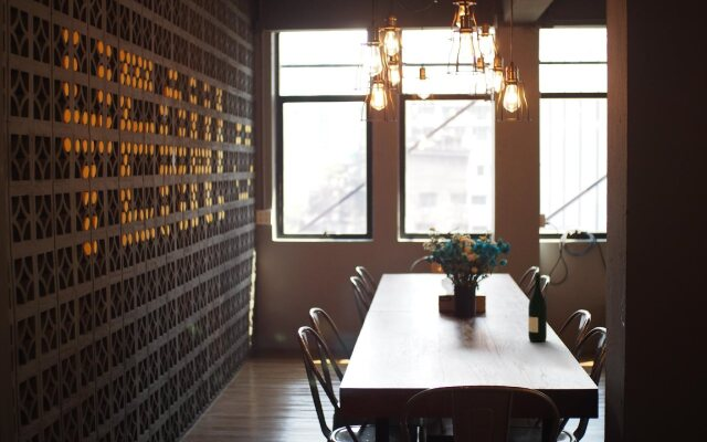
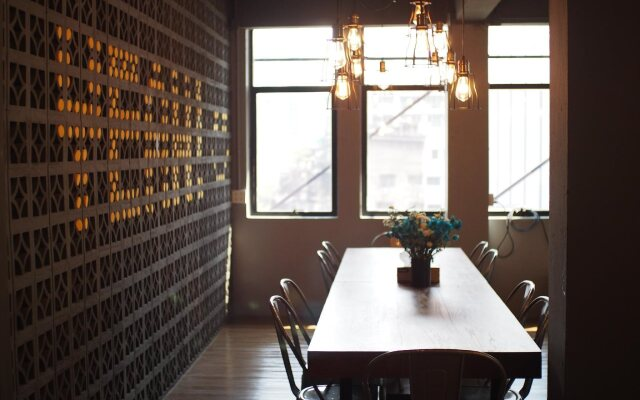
- wine bottle (537, 306)
